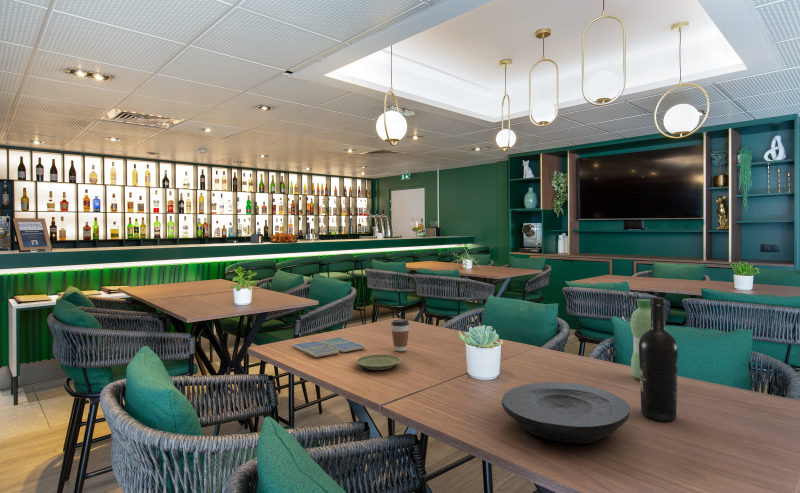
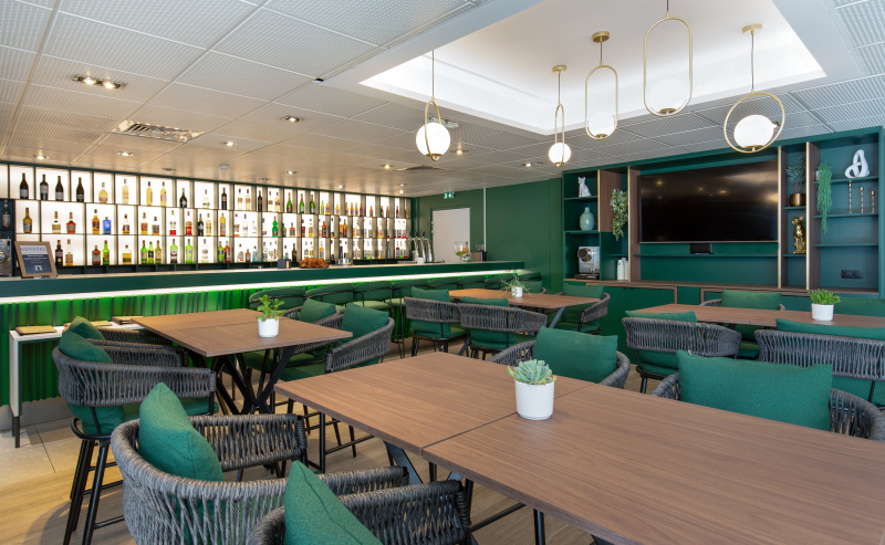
- drink coaster (328, 346)
- coffee cup (400, 335)
- wine bottle (657, 356)
- plate (563, 413)
- water bottle (640, 337)
- plate (378, 362)
